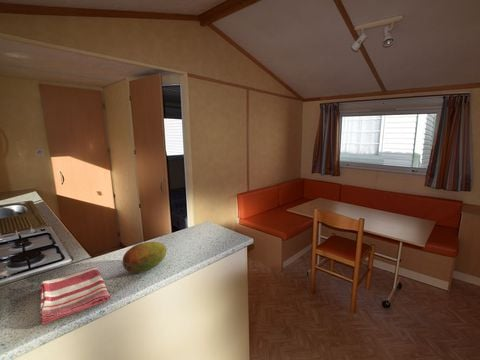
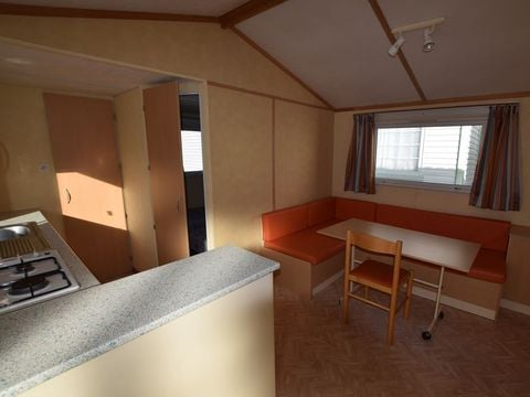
- fruit (145, 256)
- dish towel (73, 289)
